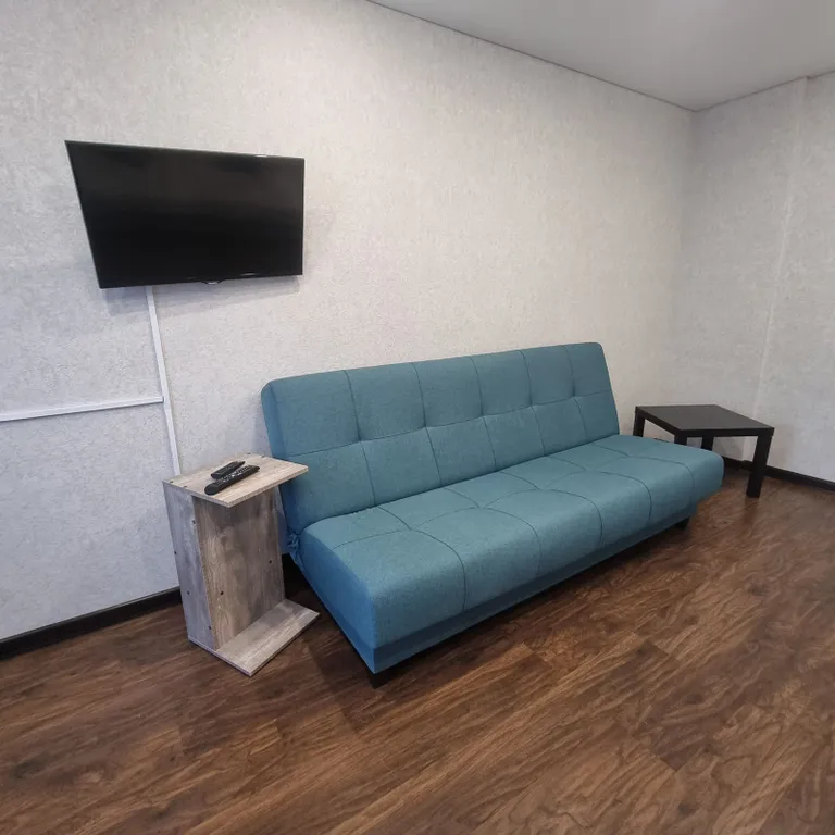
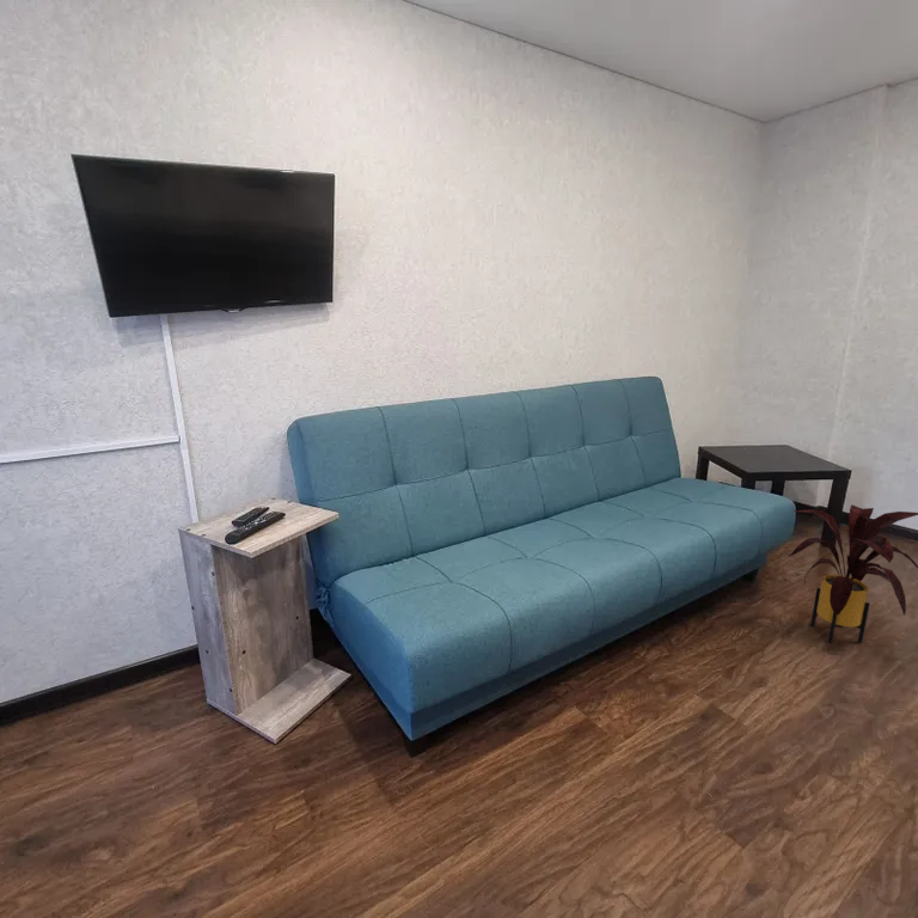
+ house plant (844, 570)
